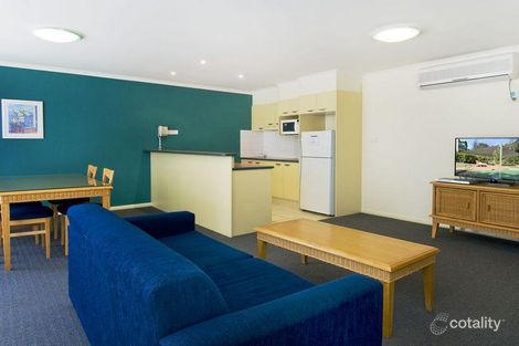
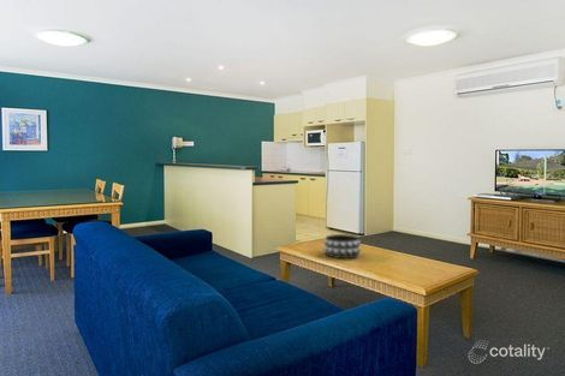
+ decorative bowl (341, 245)
